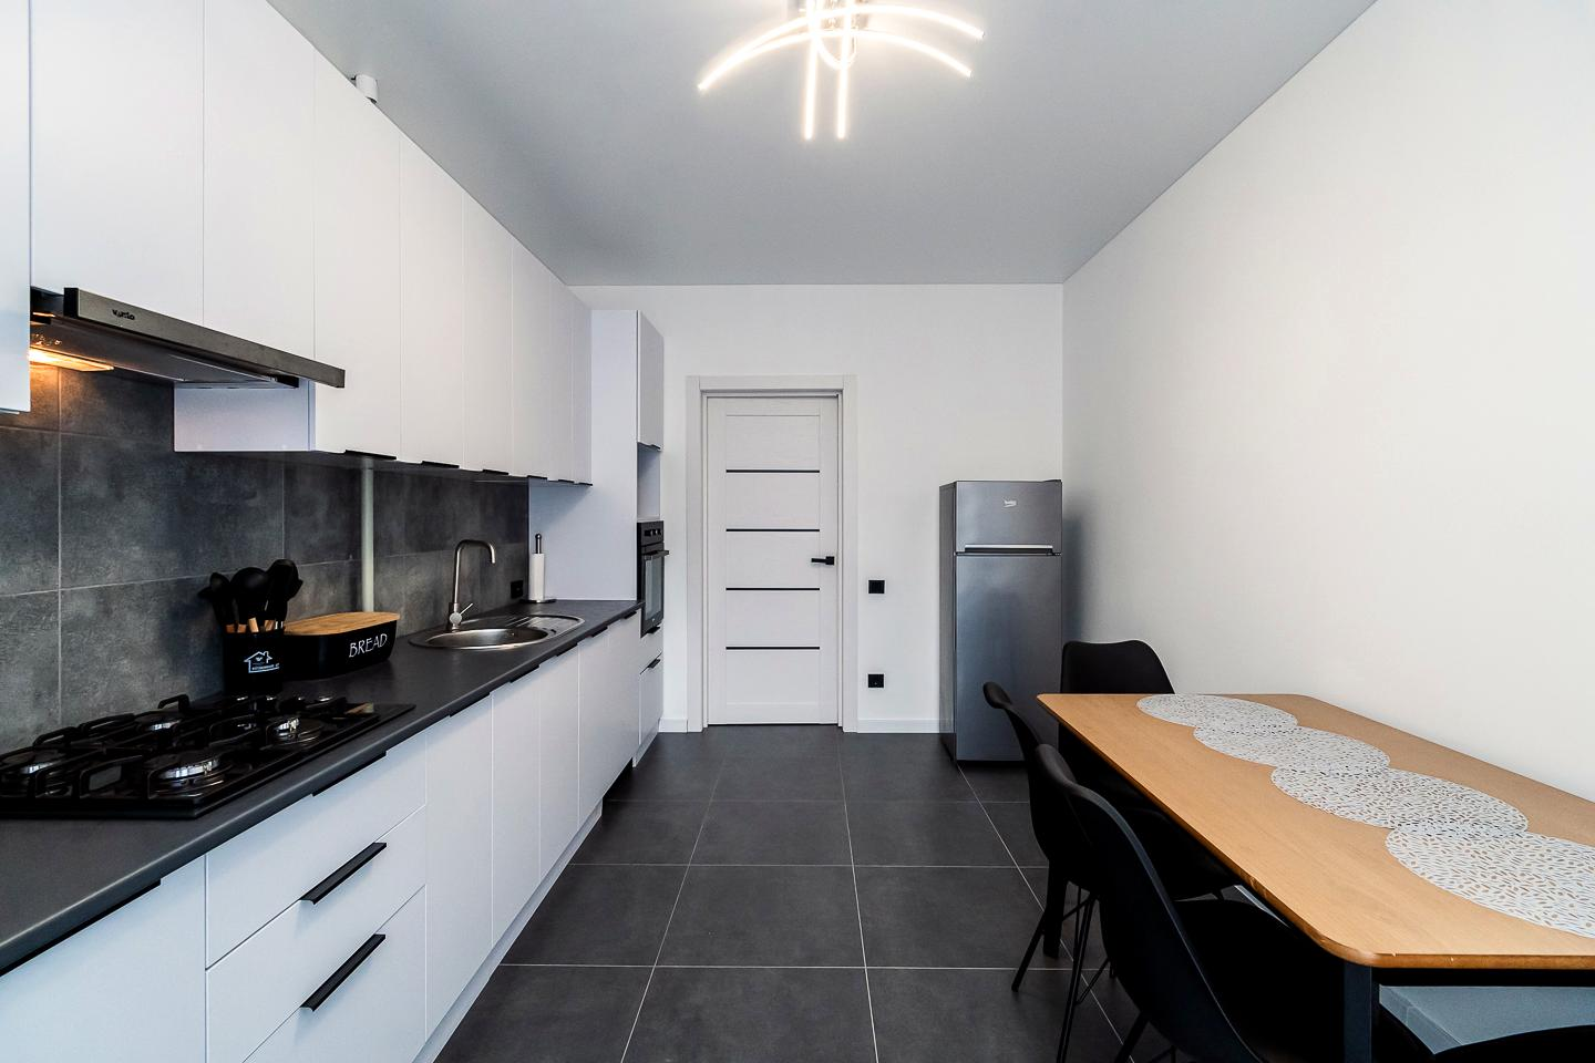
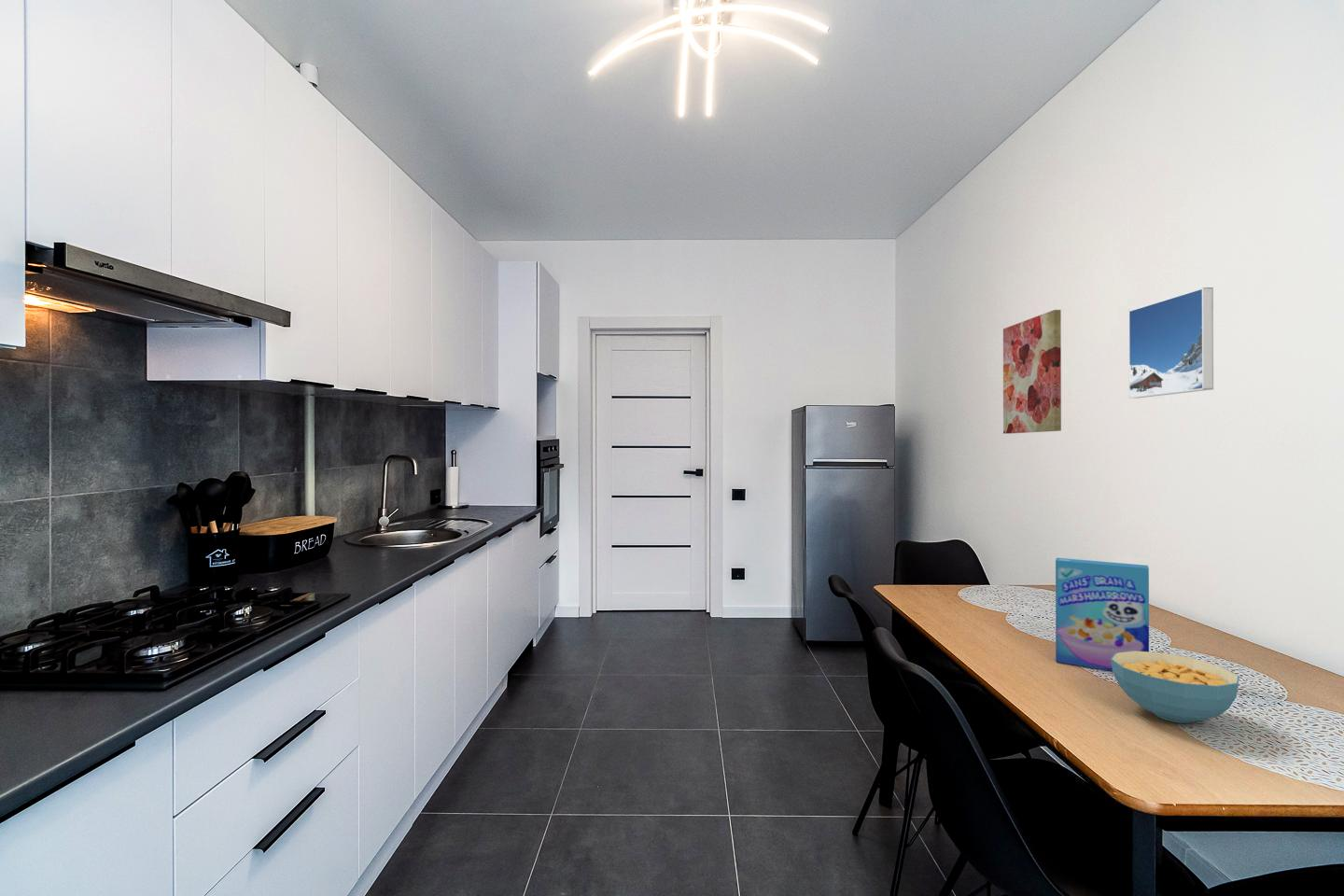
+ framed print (1168, 346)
+ cereal box (1100, 613)
+ wall art (1029, 375)
+ cereal bowl (1172, 692)
